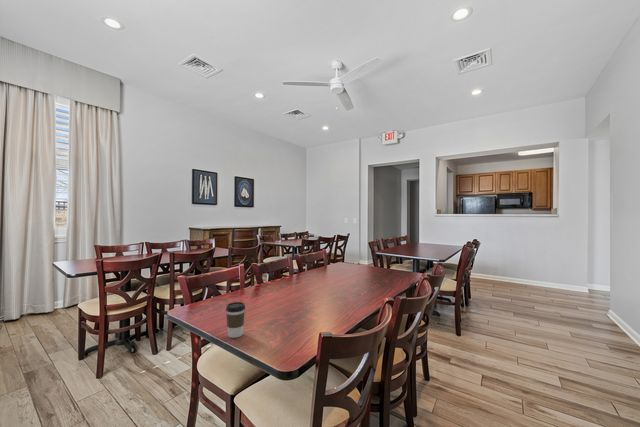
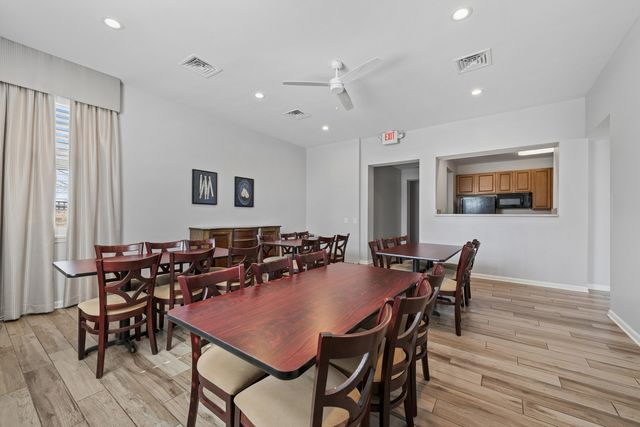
- coffee cup (235, 319)
